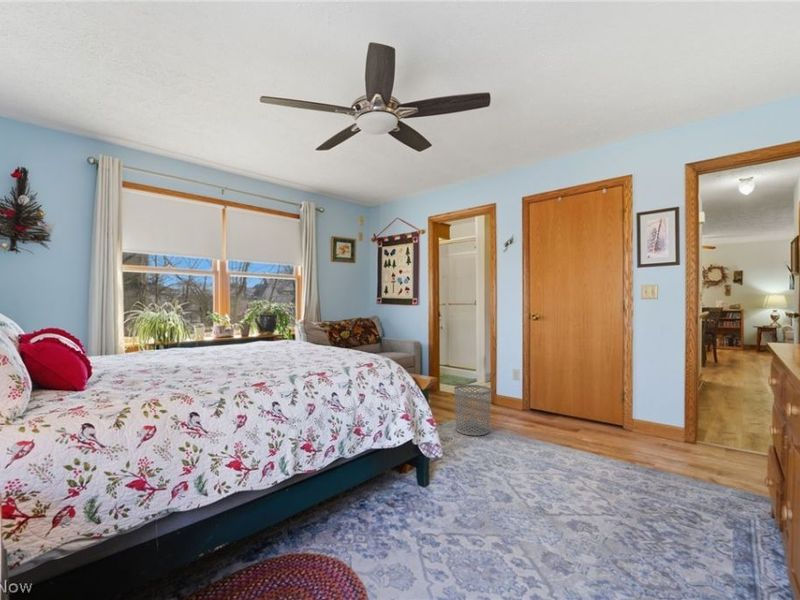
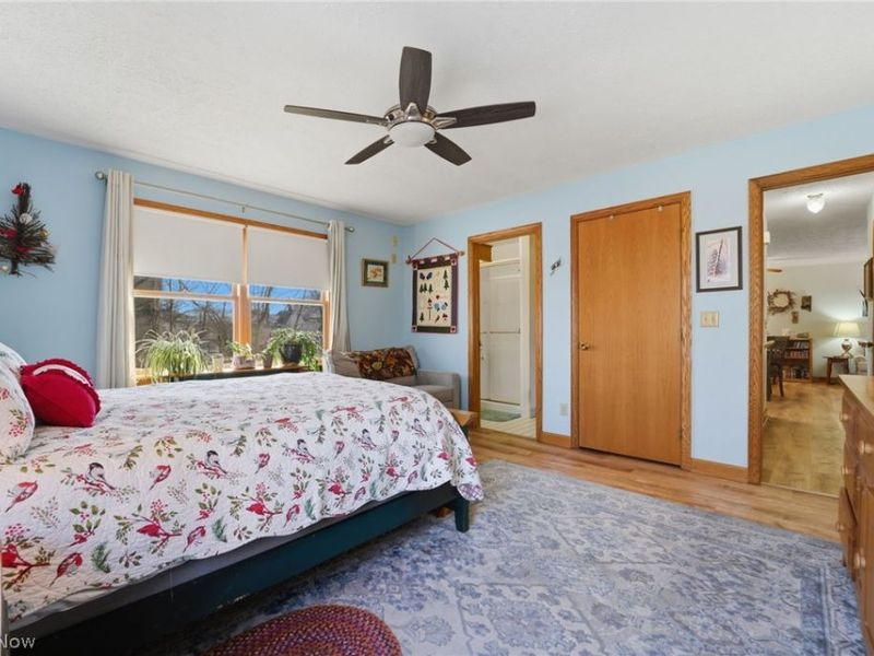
- waste bin (472, 410)
